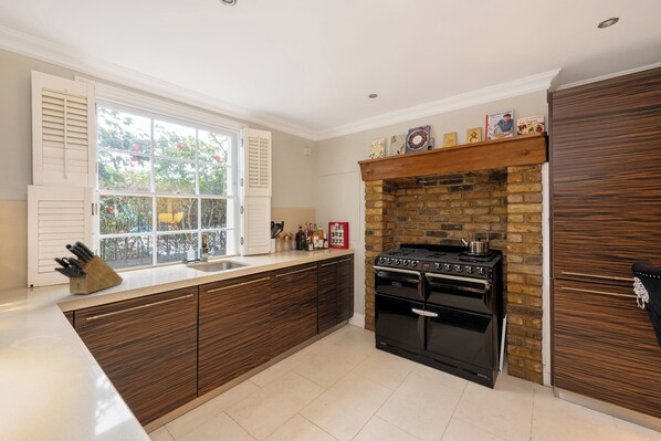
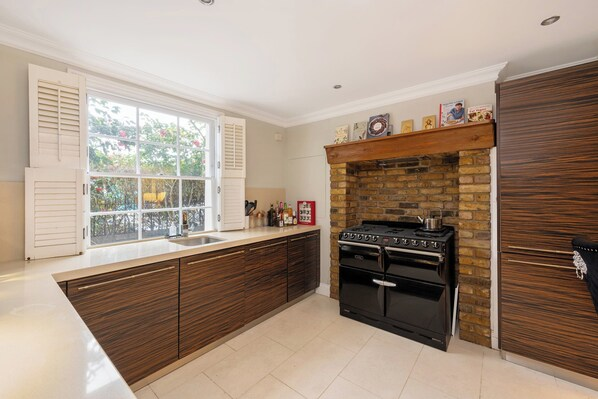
- knife block (91, 264)
